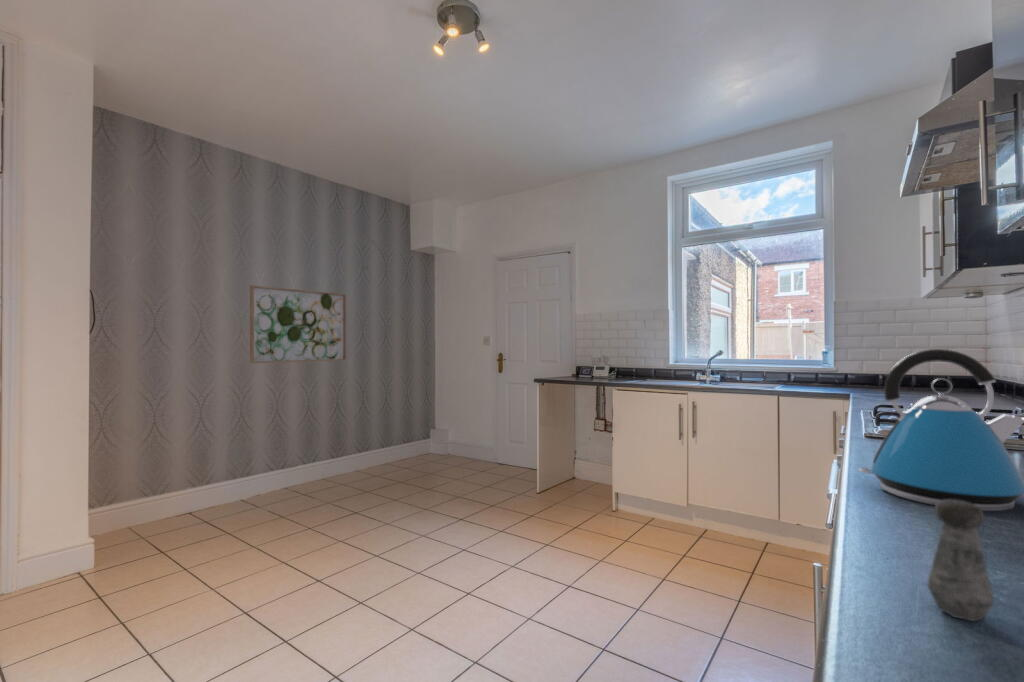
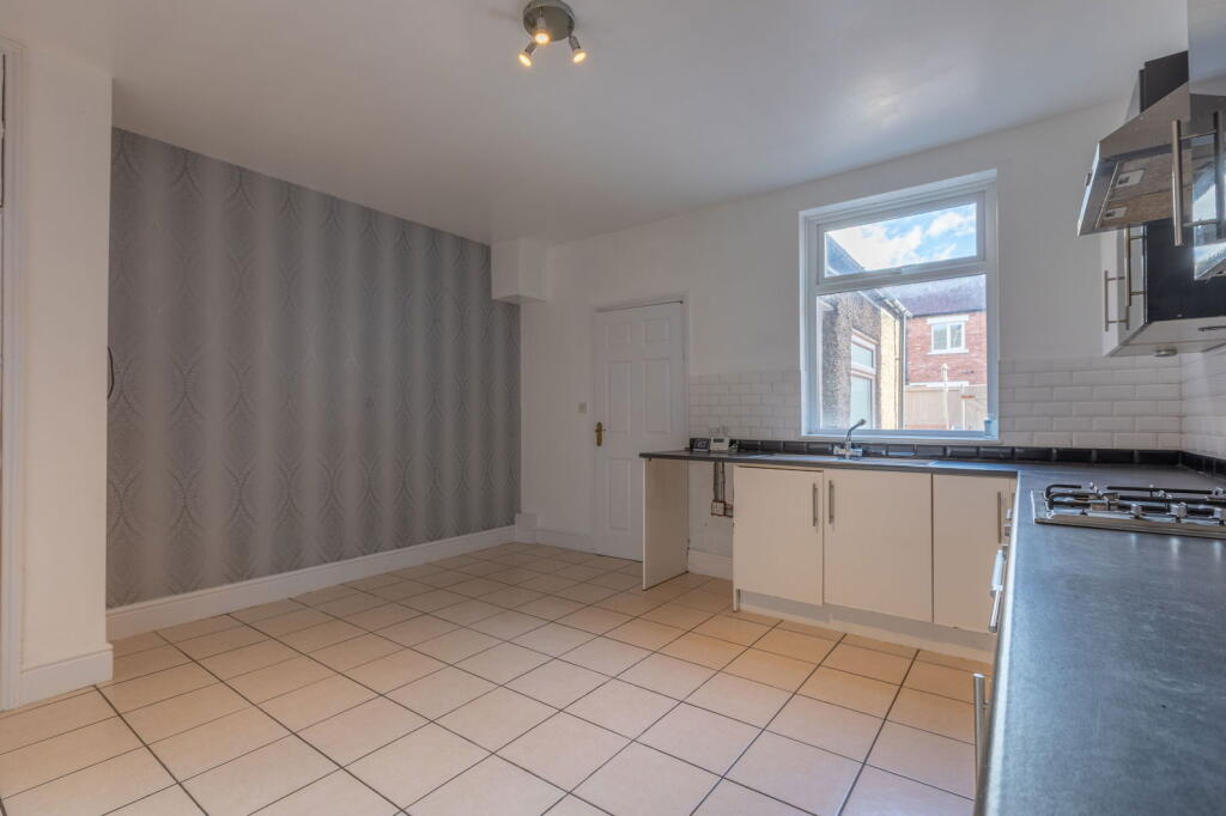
- kettle (936, 421)
- salt shaker (958, 557)
- wall art (302, 325)
